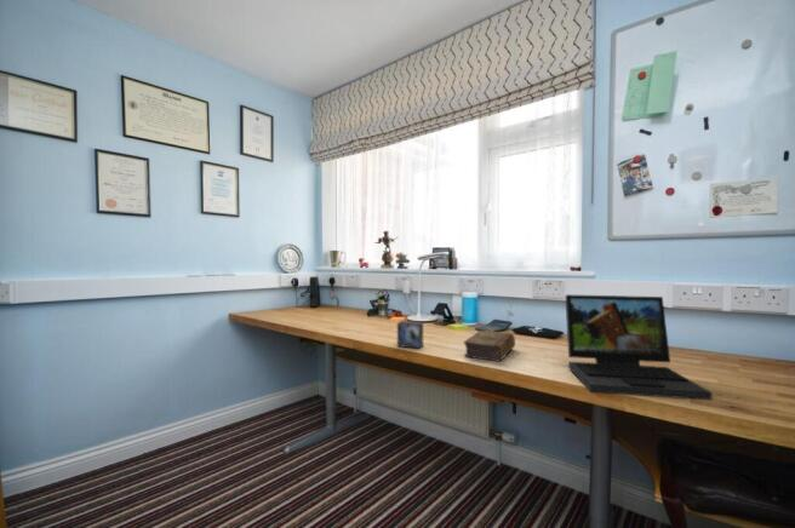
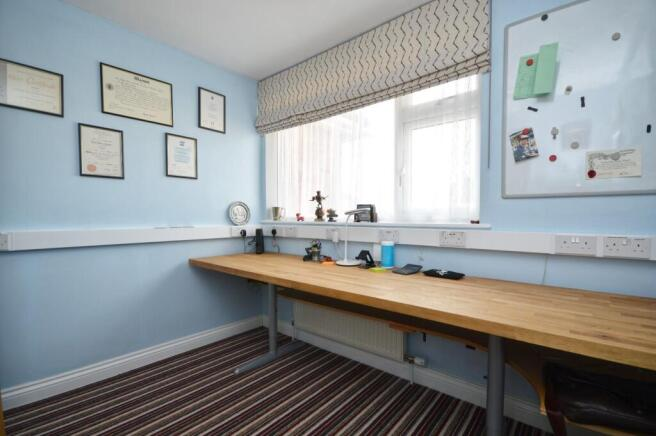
- book (490, 344)
- small box (410, 333)
- laptop (628, 339)
